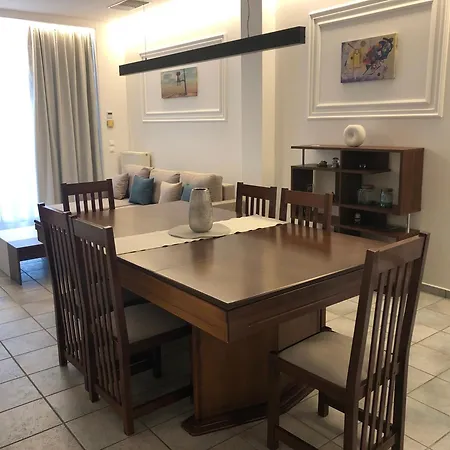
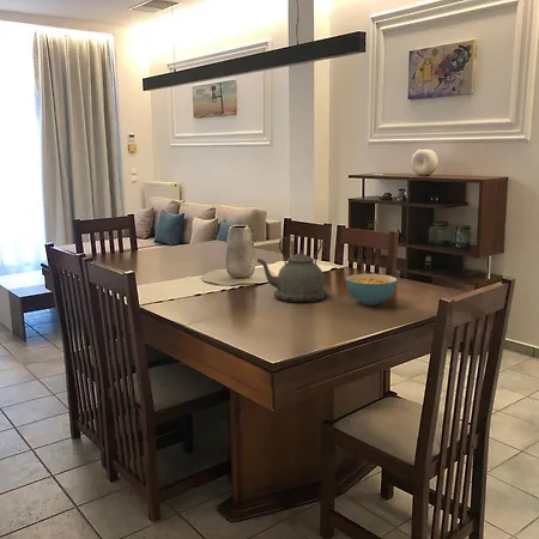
+ kettle (297, 266)
+ cereal bowl (370, 290)
